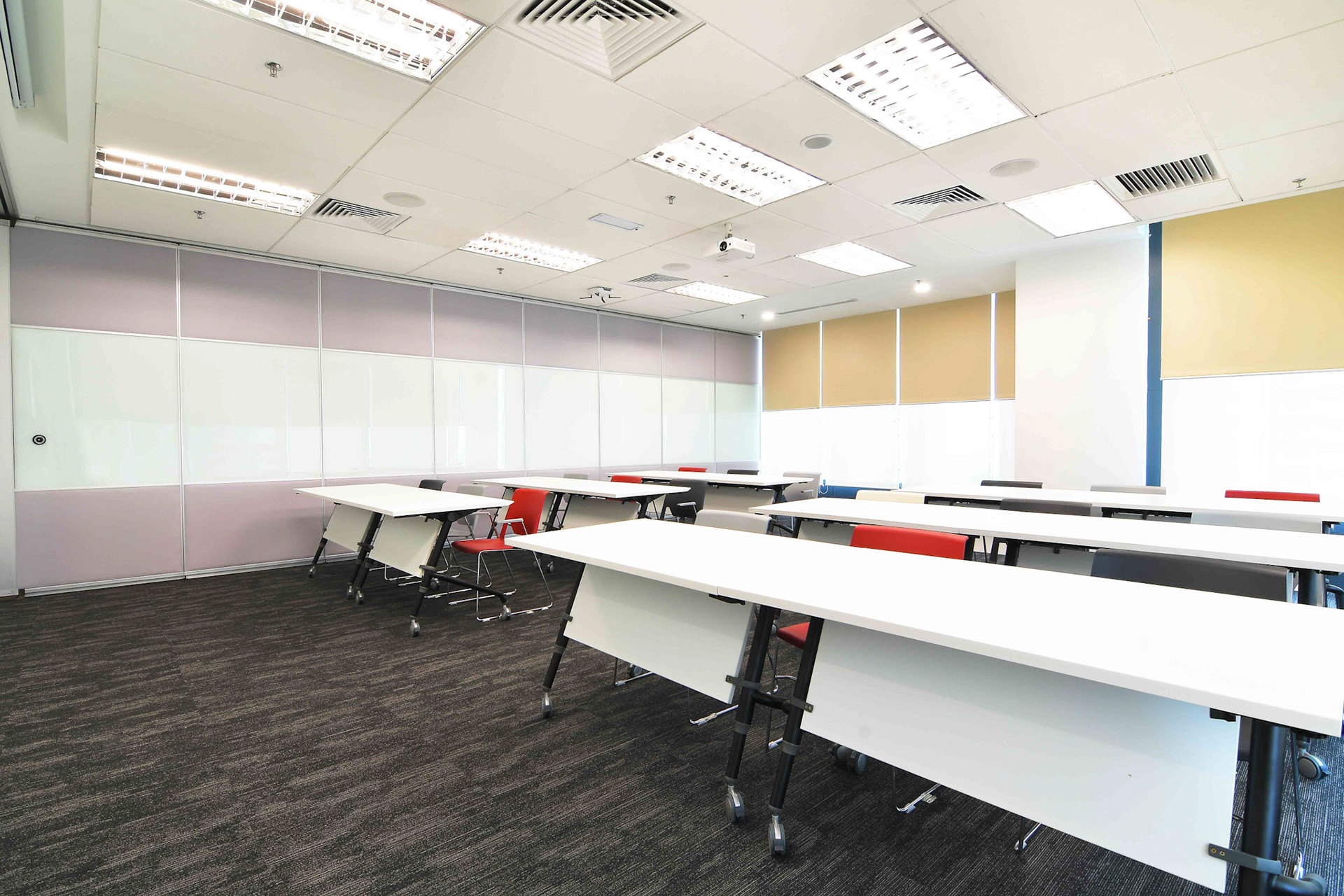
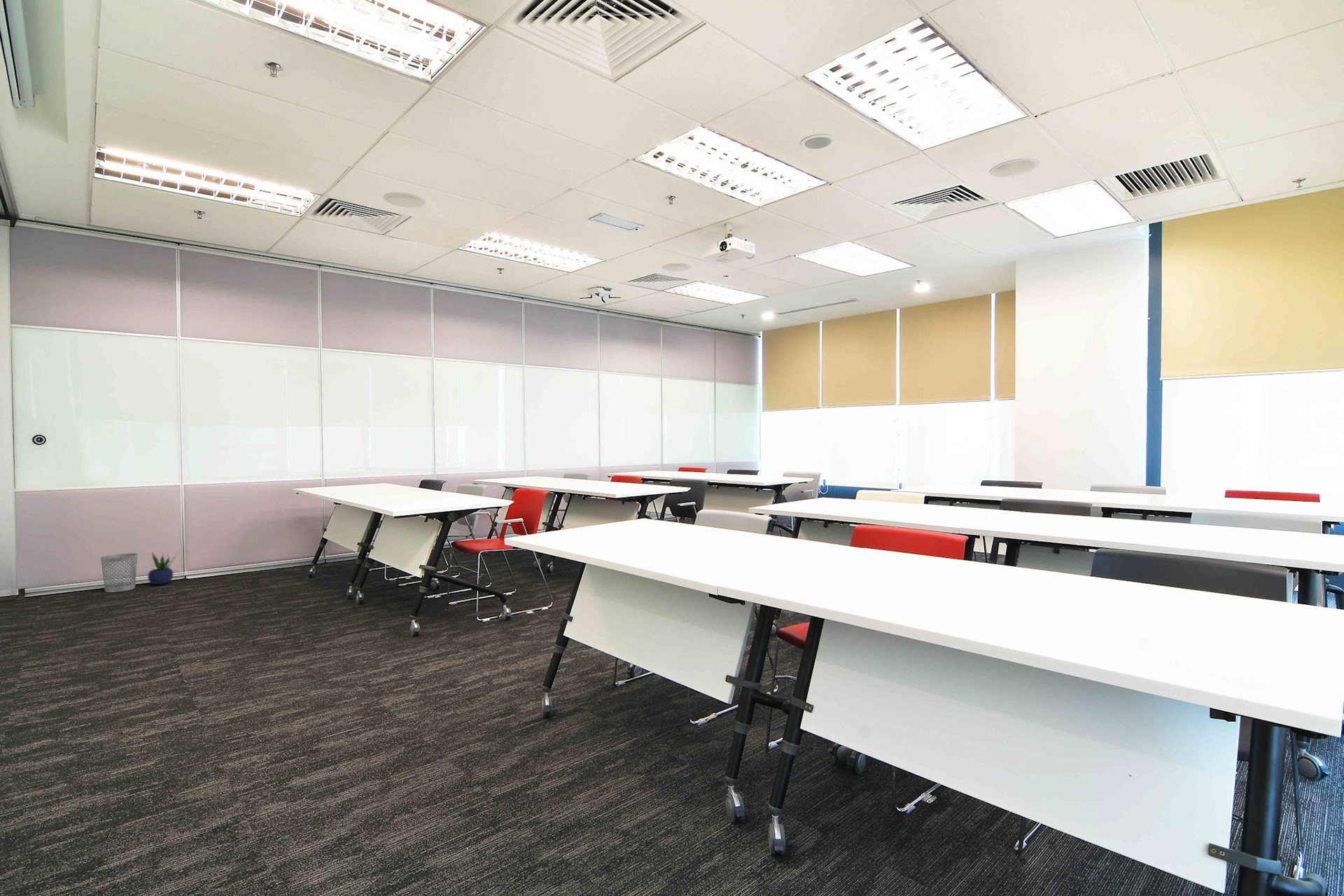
+ wastebasket (119, 573)
+ potted plant (162, 567)
